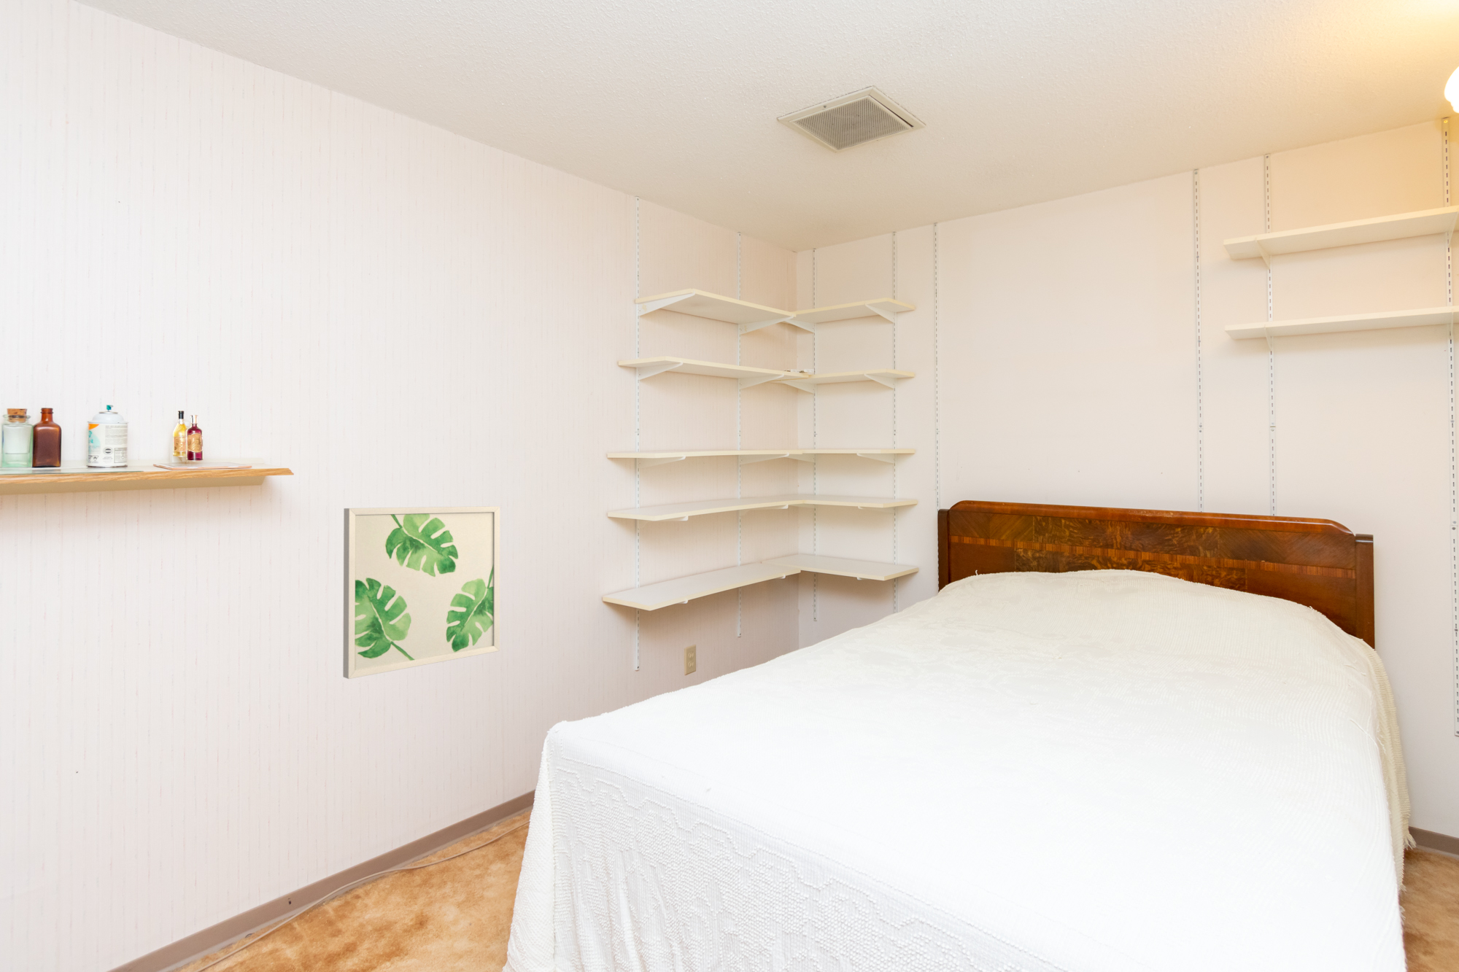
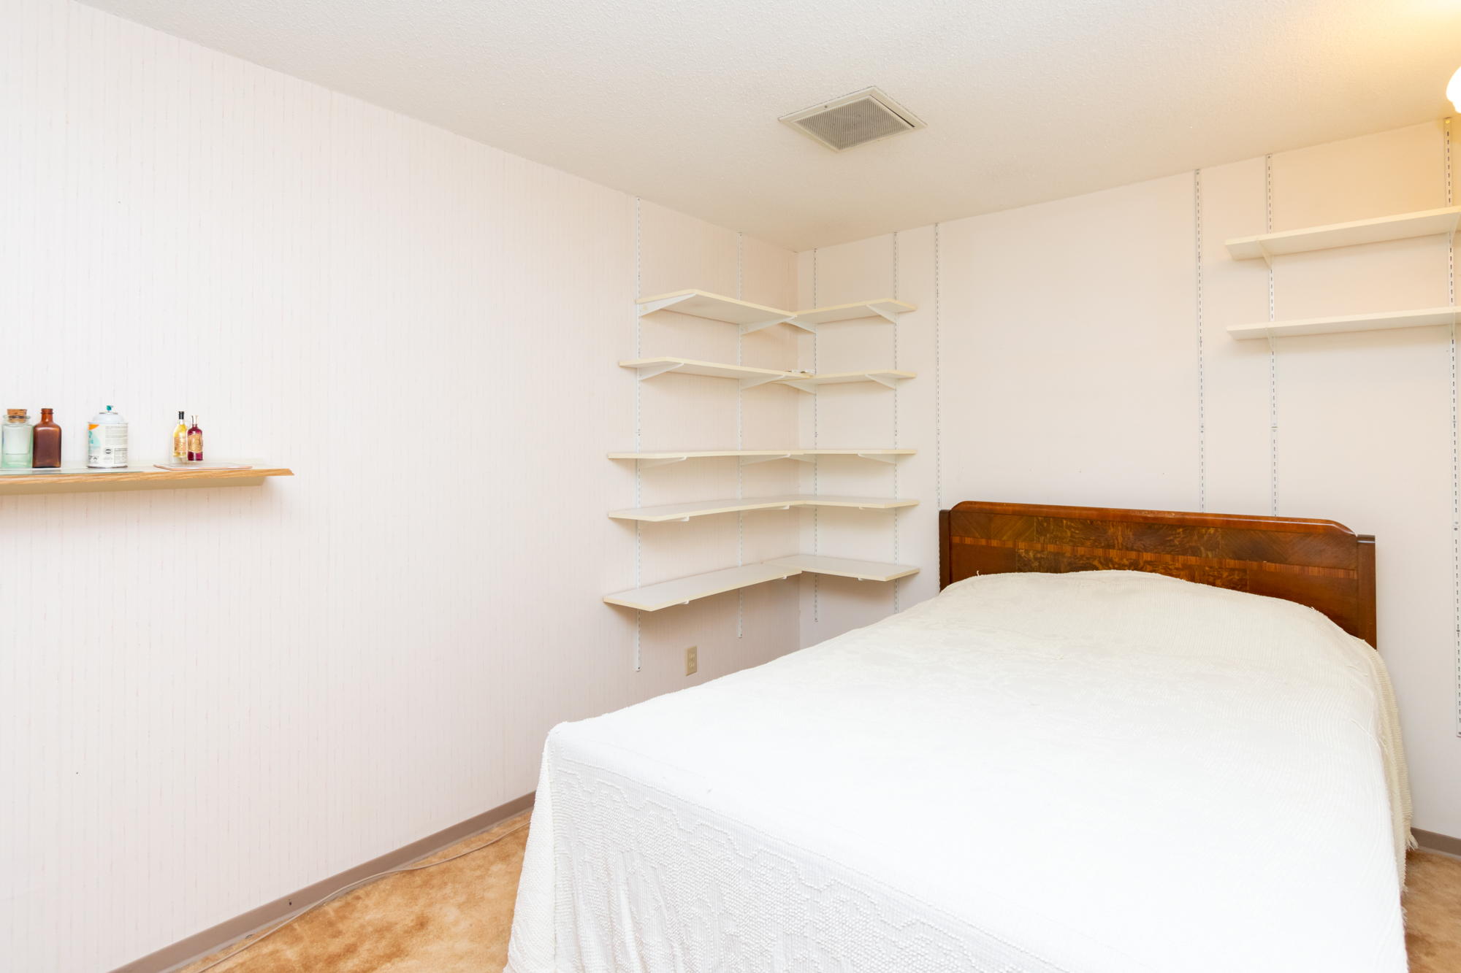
- wall art (427, 585)
